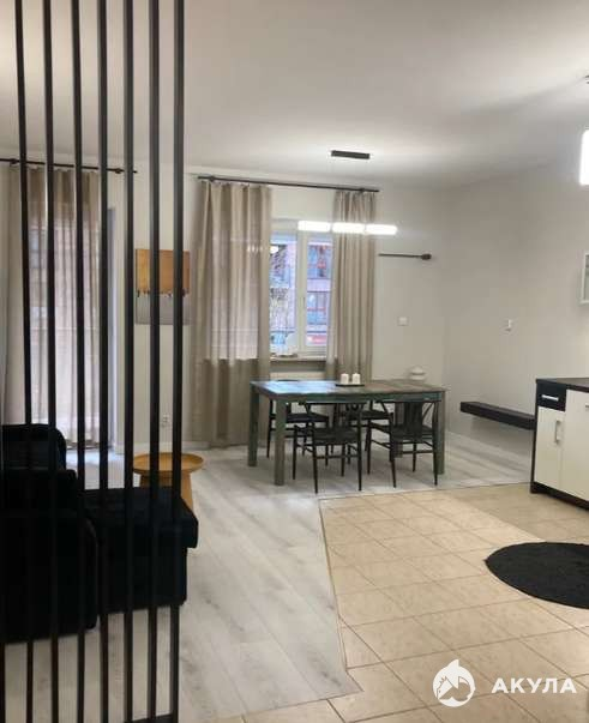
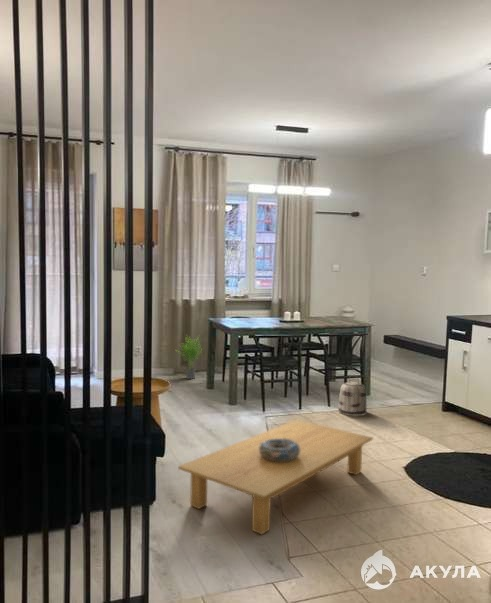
+ decorative bowl (279, 449)
+ potted plant (188, 356)
+ coffee table (282, 469)
+ basket (353, 393)
